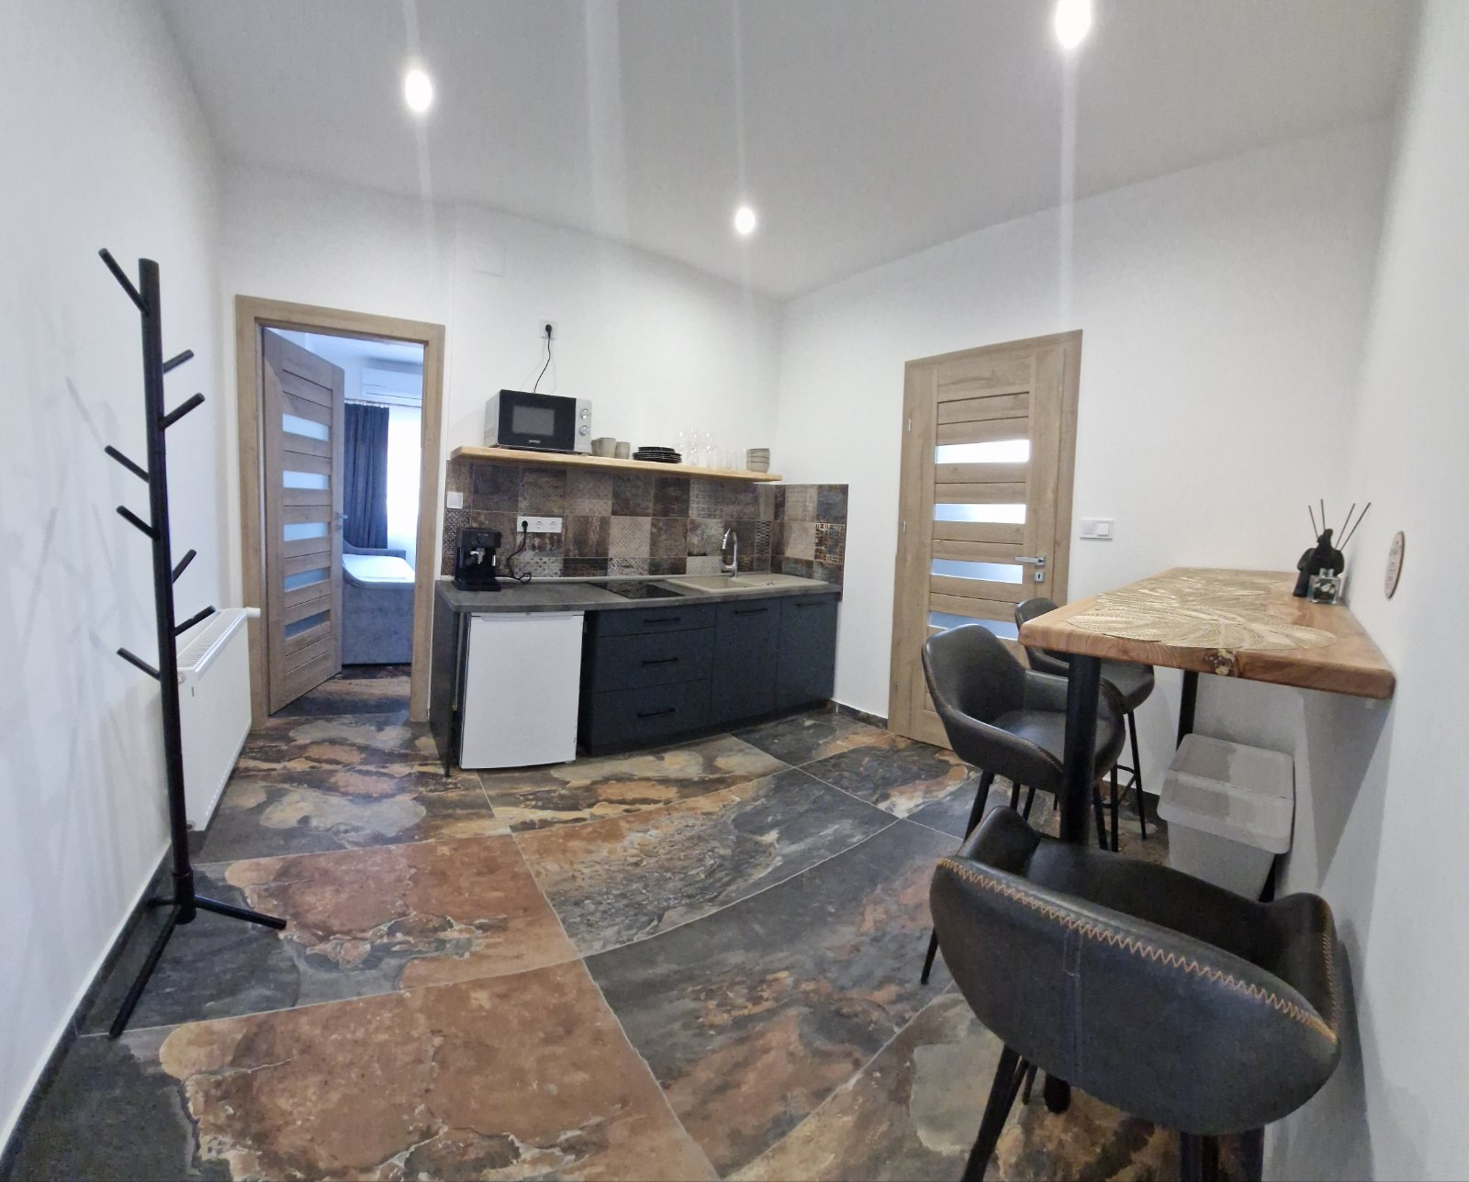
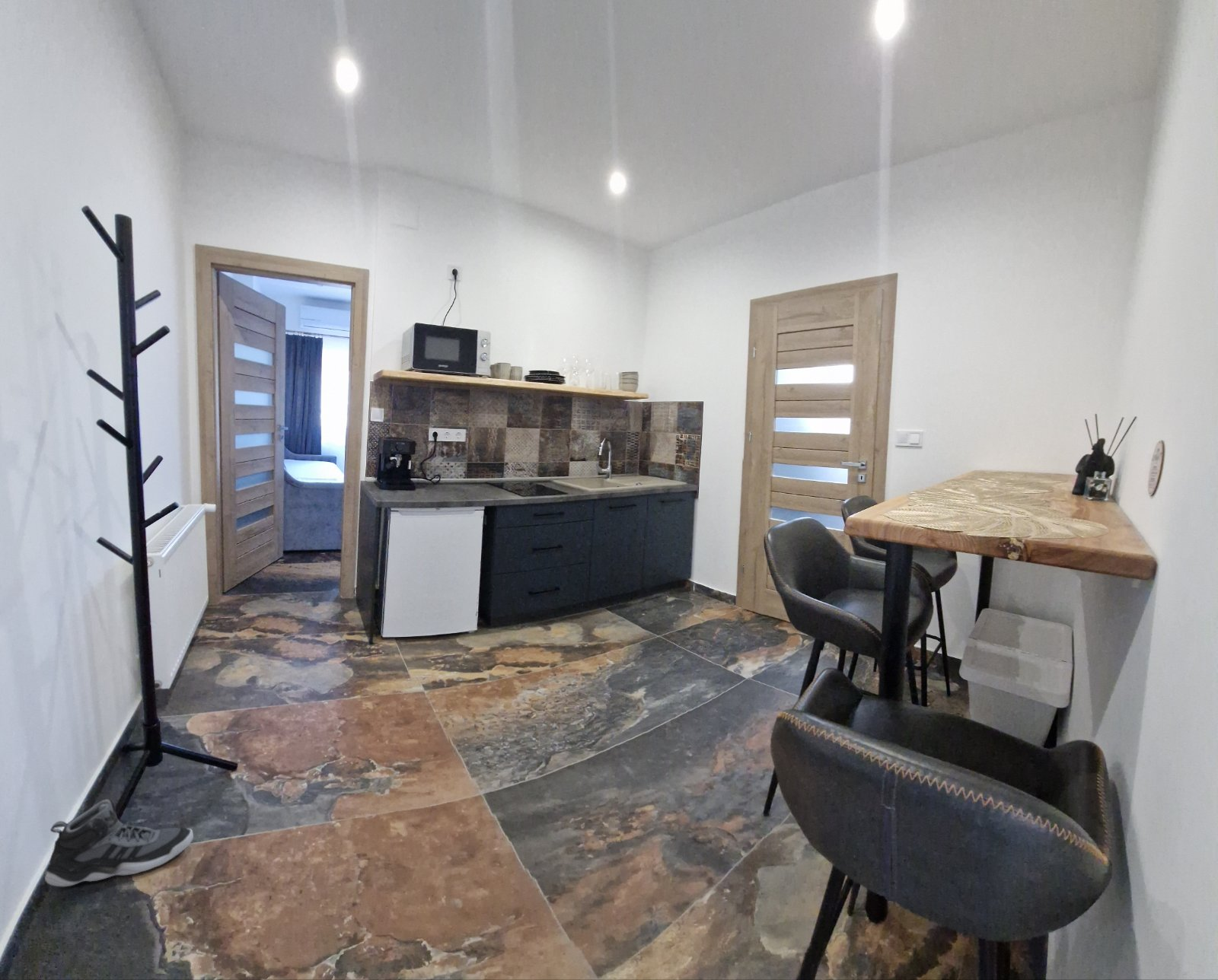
+ sneaker (122, 835)
